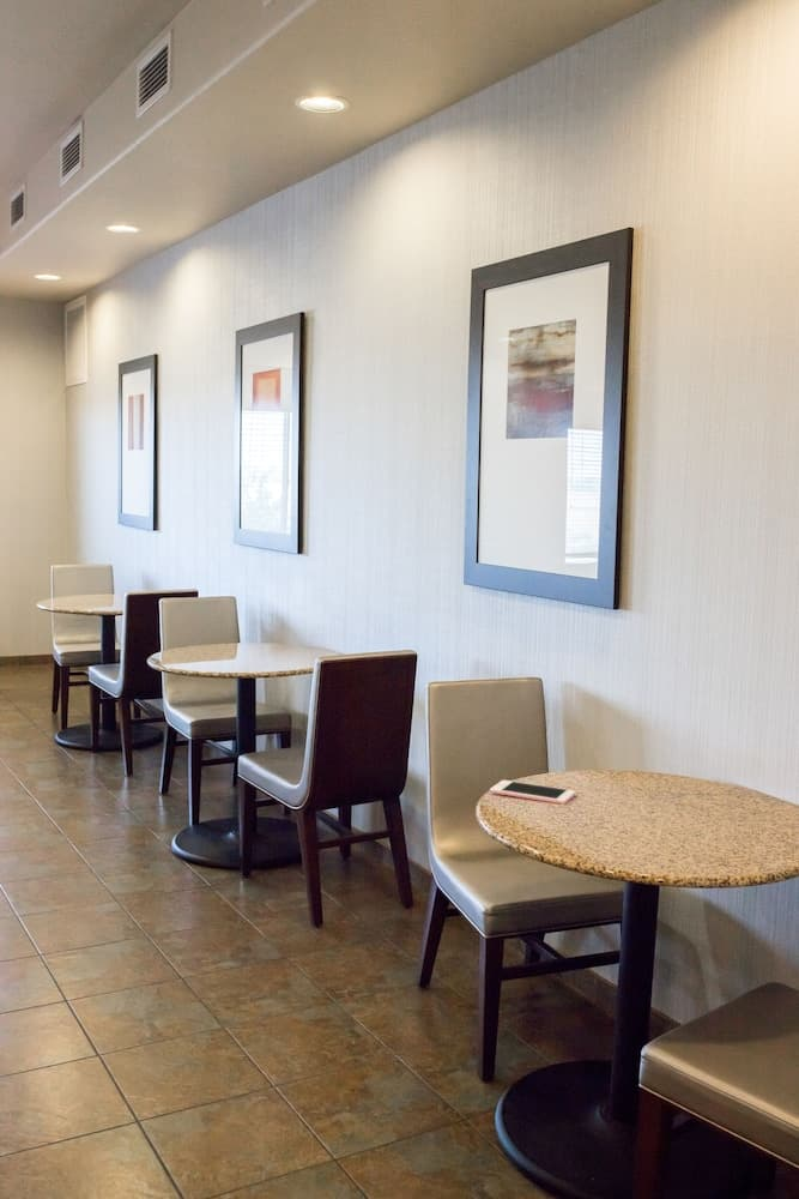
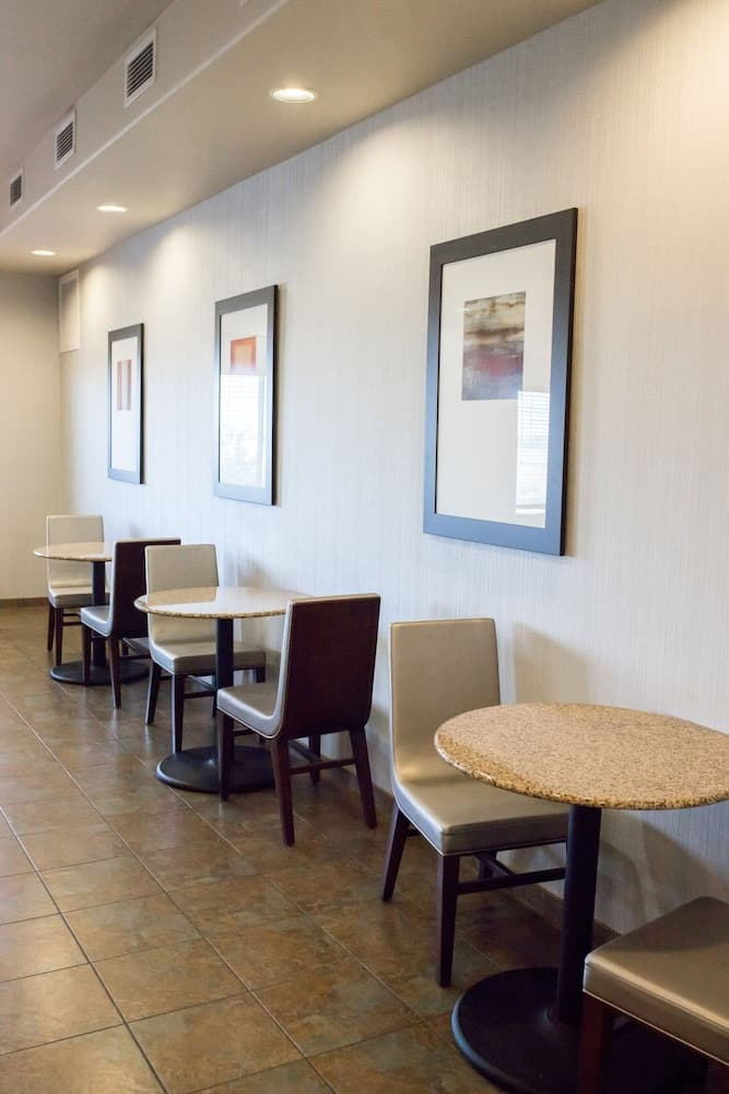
- cell phone (532, 791)
